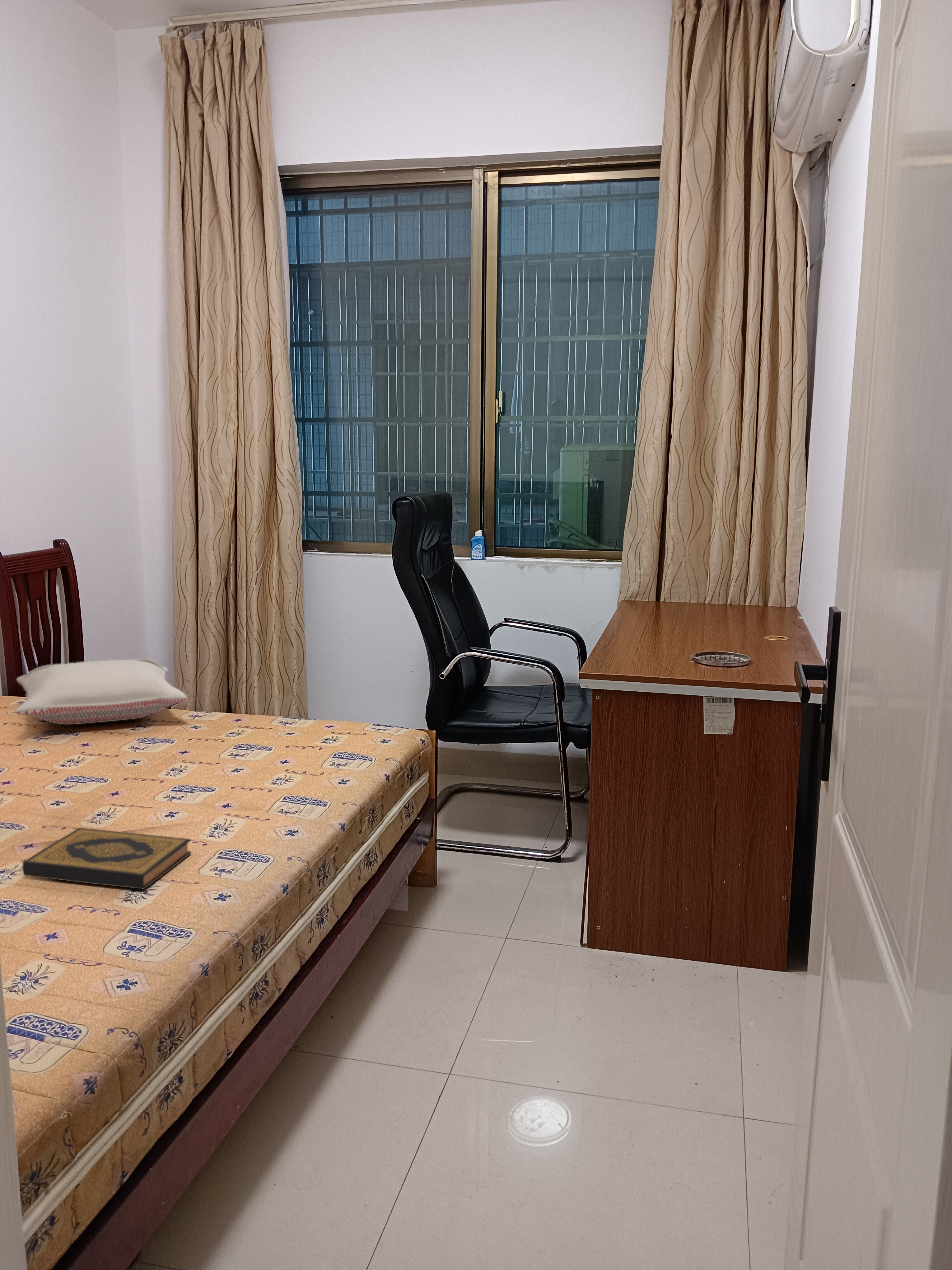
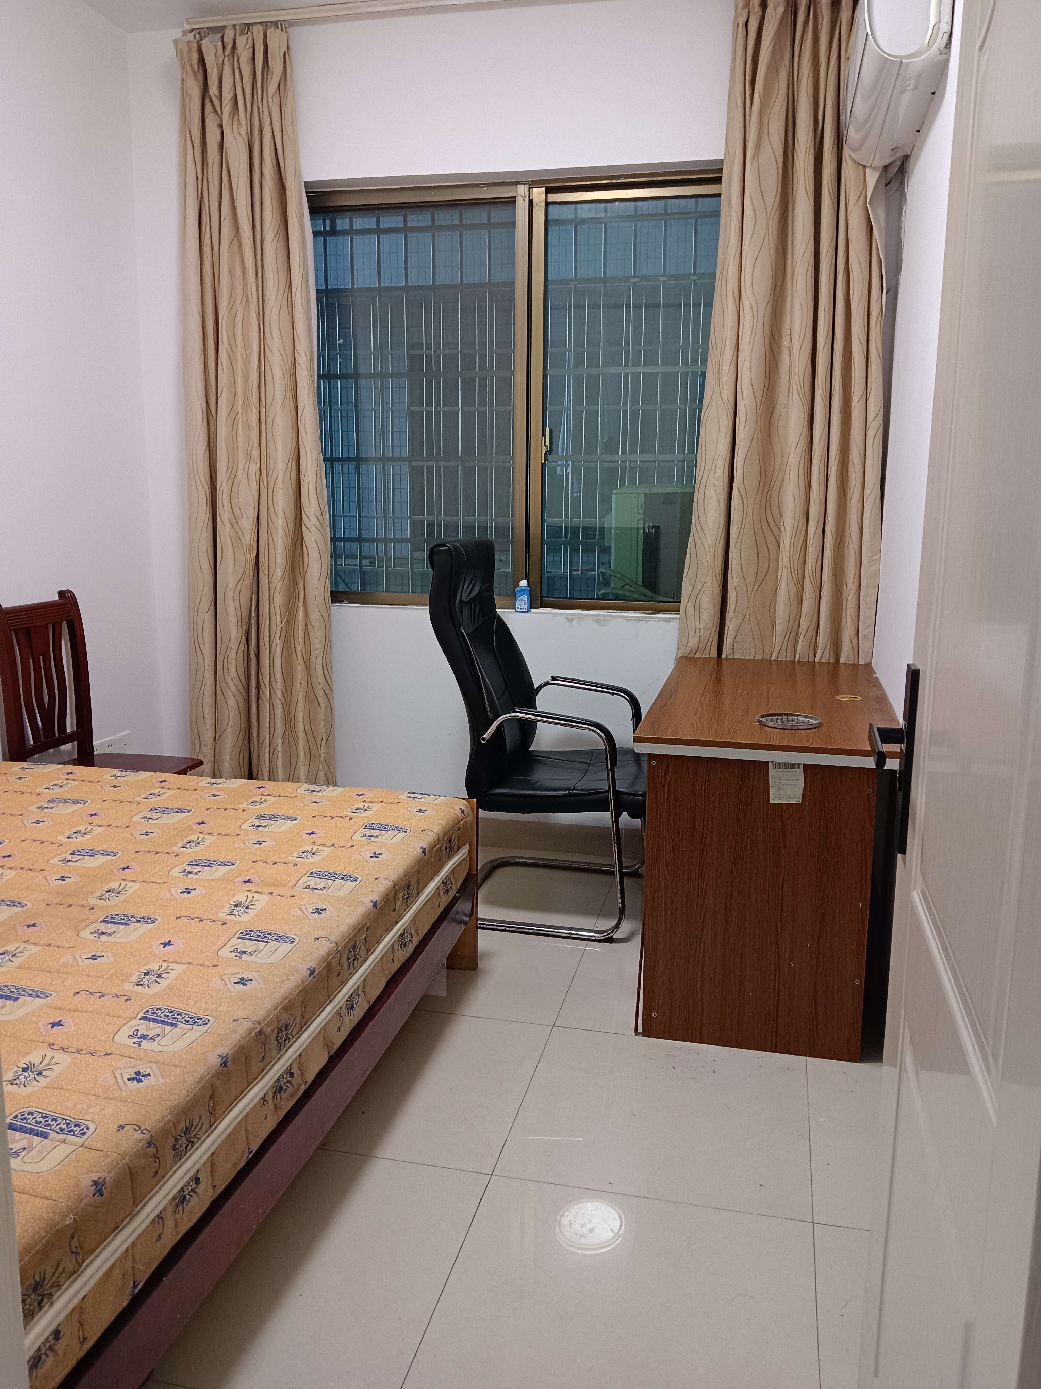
- hardback book (109, 857)
- pillow (99, 690)
